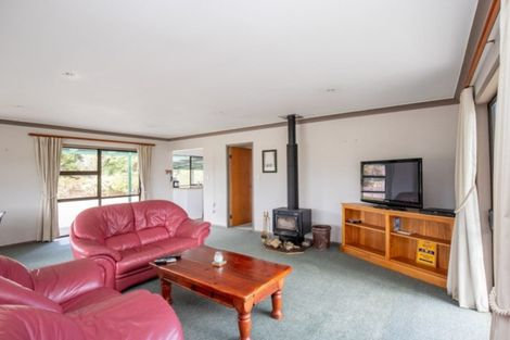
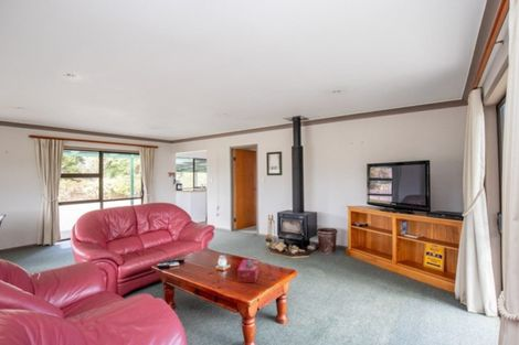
+ tissue box (248, 270)
